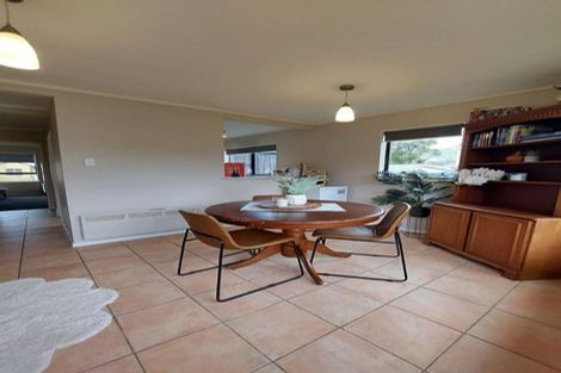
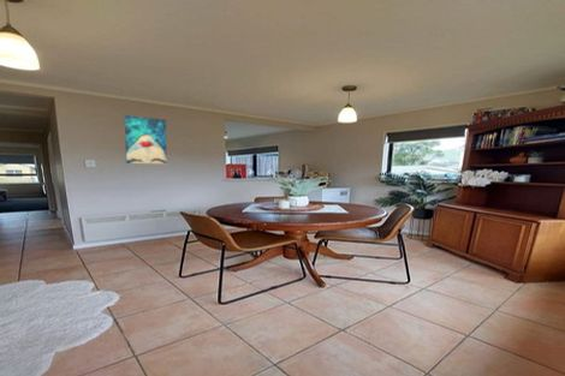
+ wall art (145, 141)
